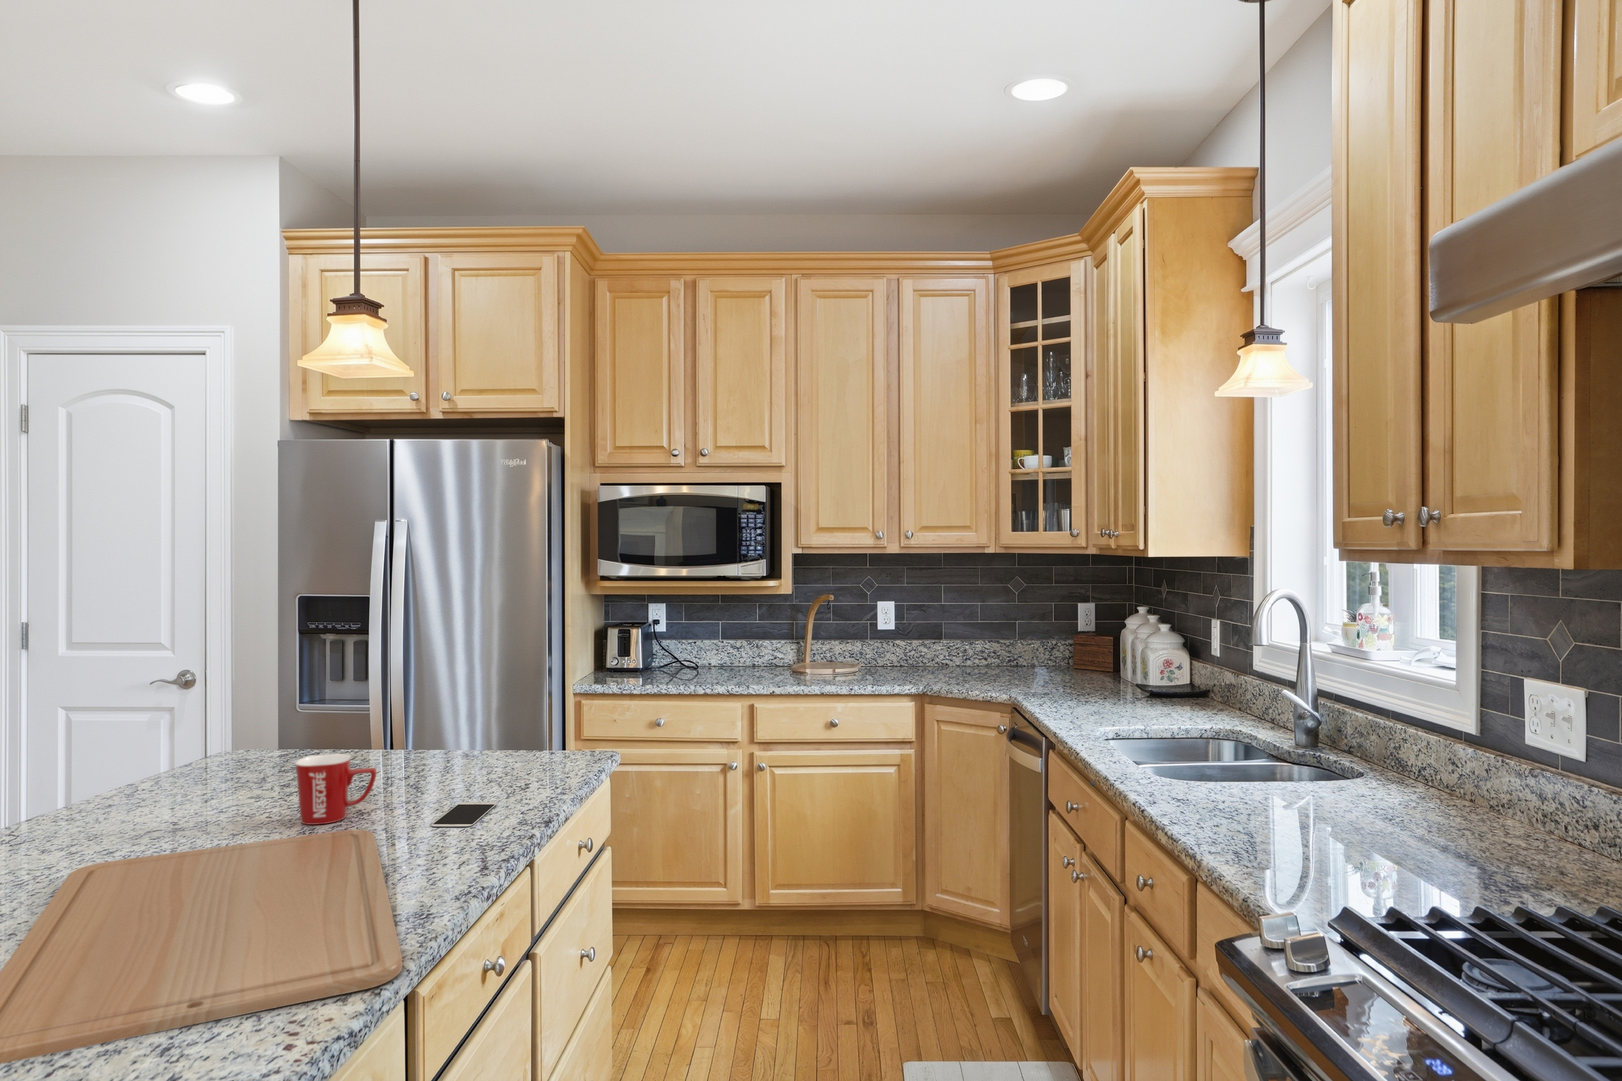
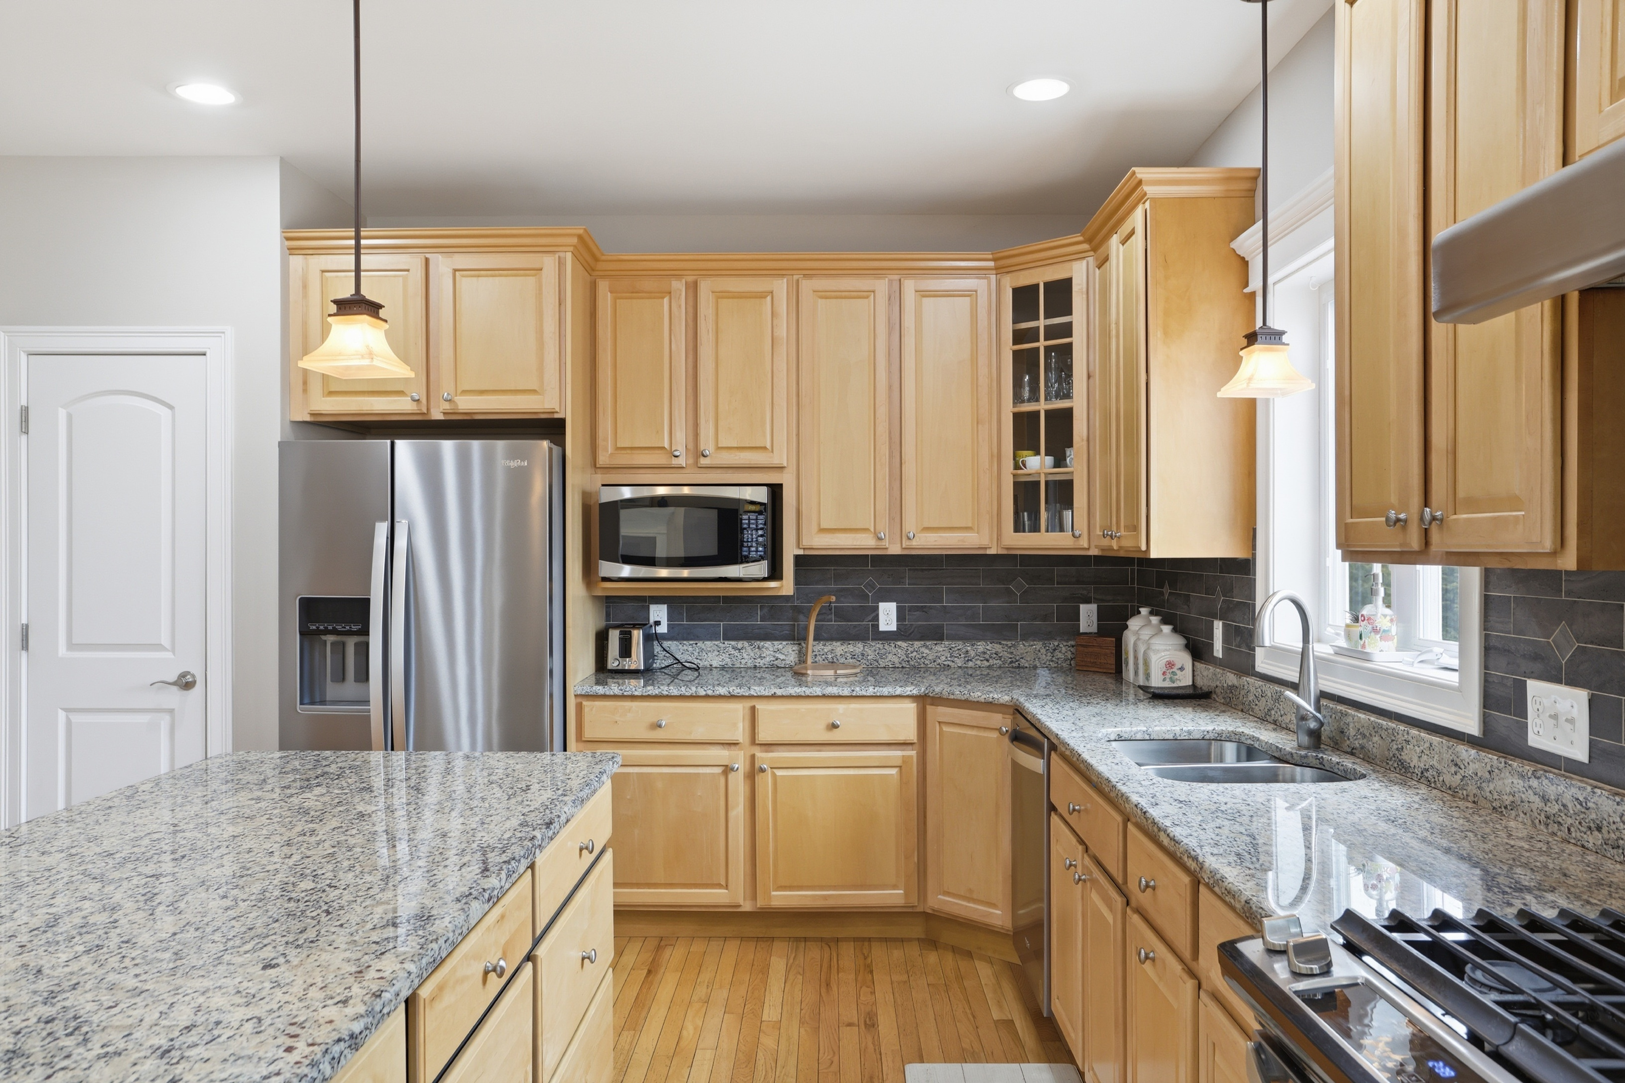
- chopping board (217, 916)
- mug (337, 788)
- smartphone (466, 813)
